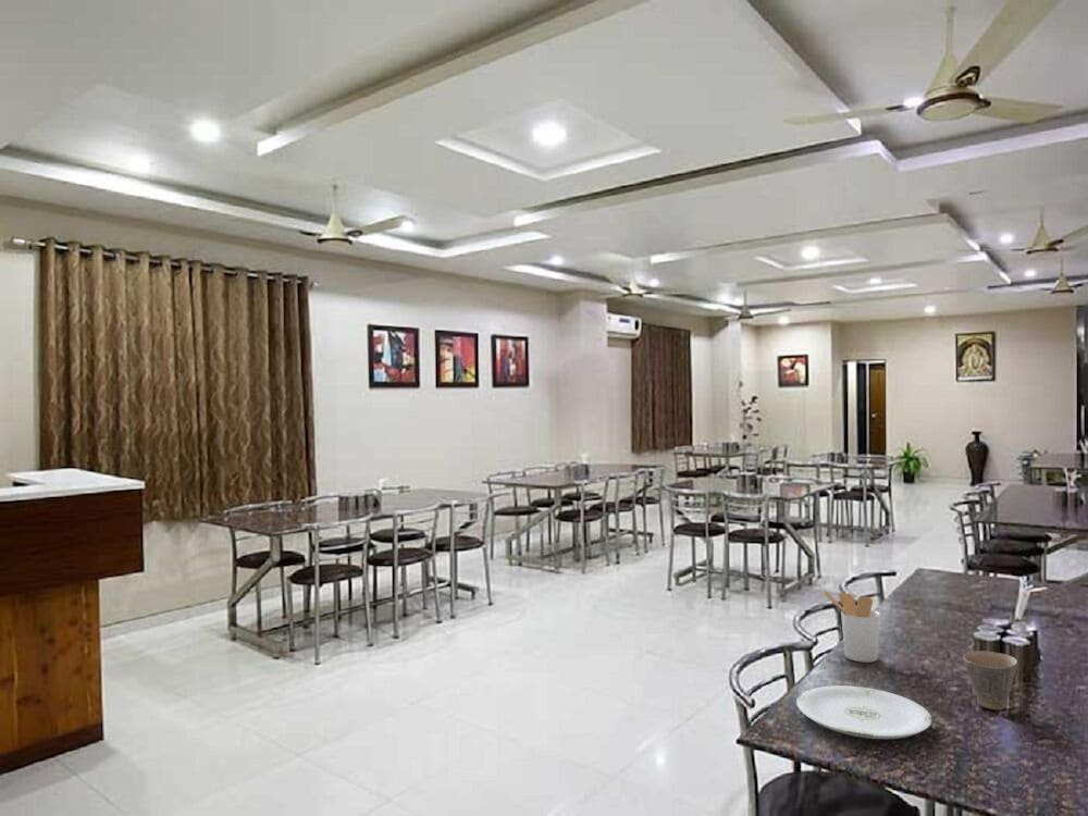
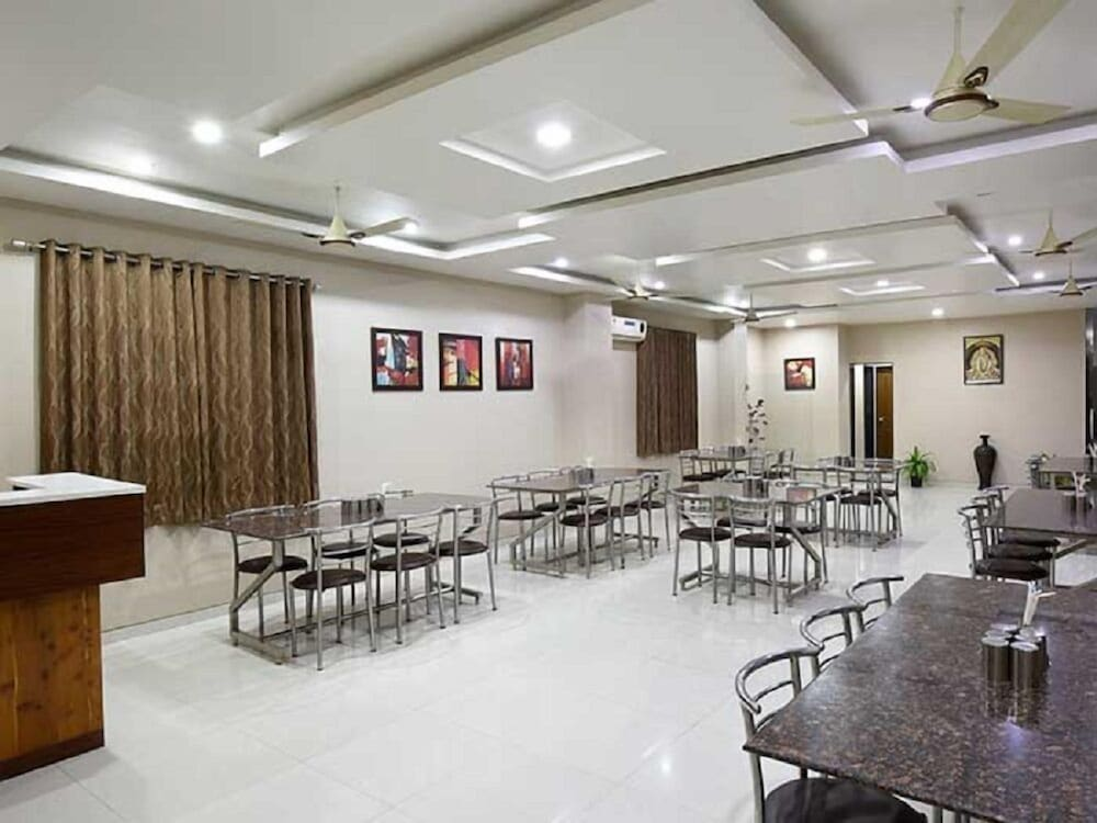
- utensil holder (850, 623)
- plate (862, 714)
- cup (989, 681)
